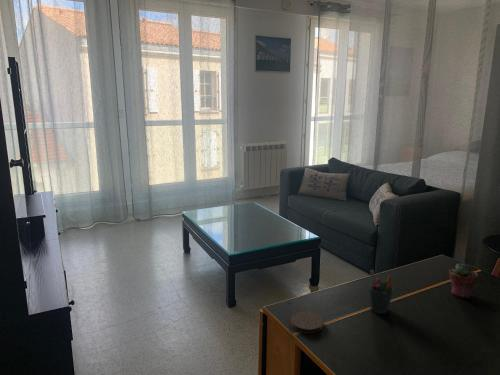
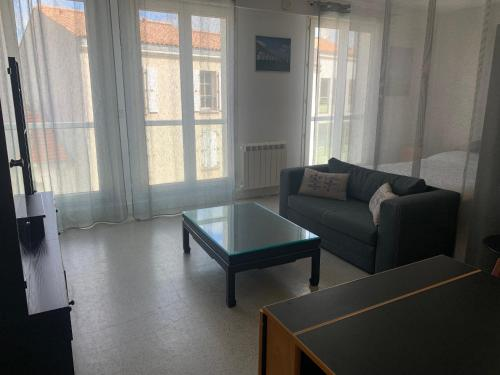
- pen holder (381, 292)
- coaster (306, 321)
- potted succulent (462, 279)
